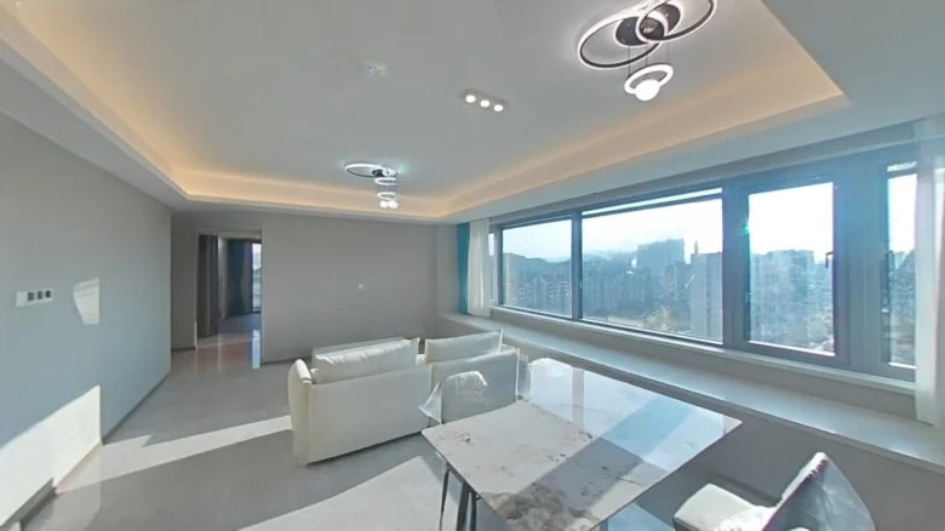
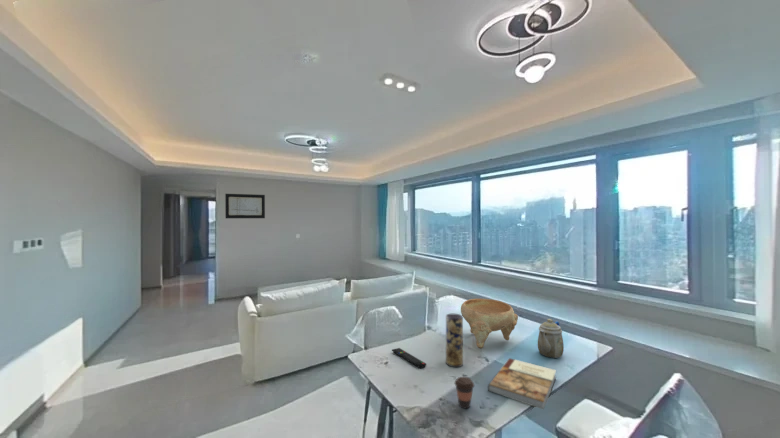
+ decorative bowl (484, 322)
+ teapot (550, 336)
+ coffee cup (464, 392)
+ vase (454, 339)
+ wall art (245, 206)
+ book (523, 380)
+ remote control (408, 357)
